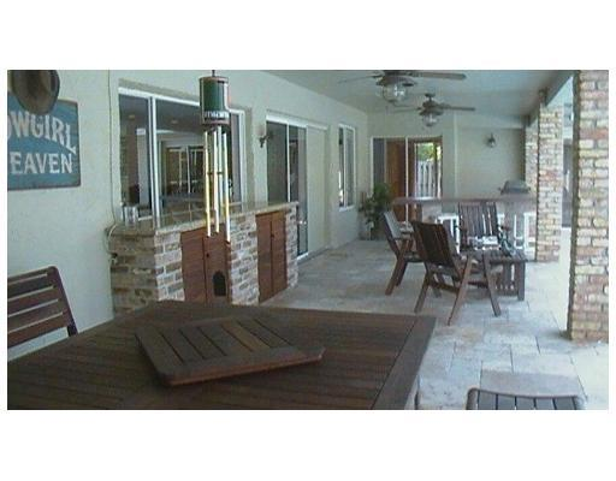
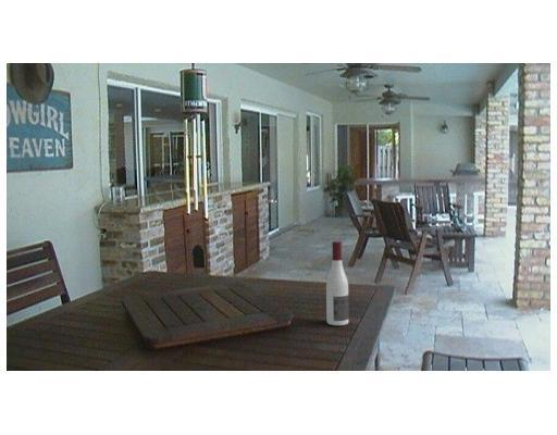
+ alcohol (337, 282)
